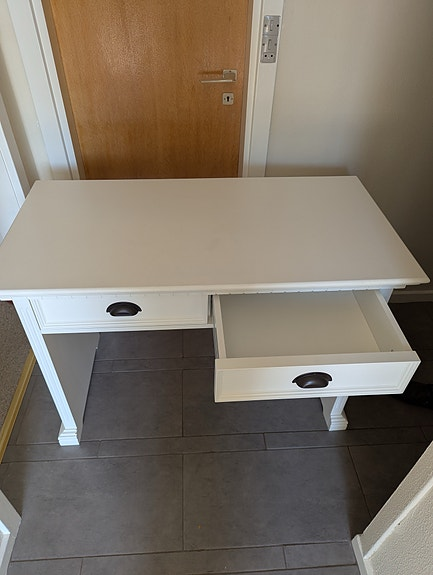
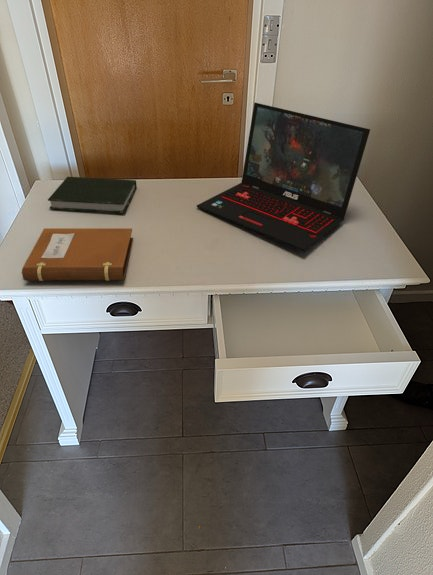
+ notebook (79, 253)
+ book (94, 193)
+ laptop (277, 172)
